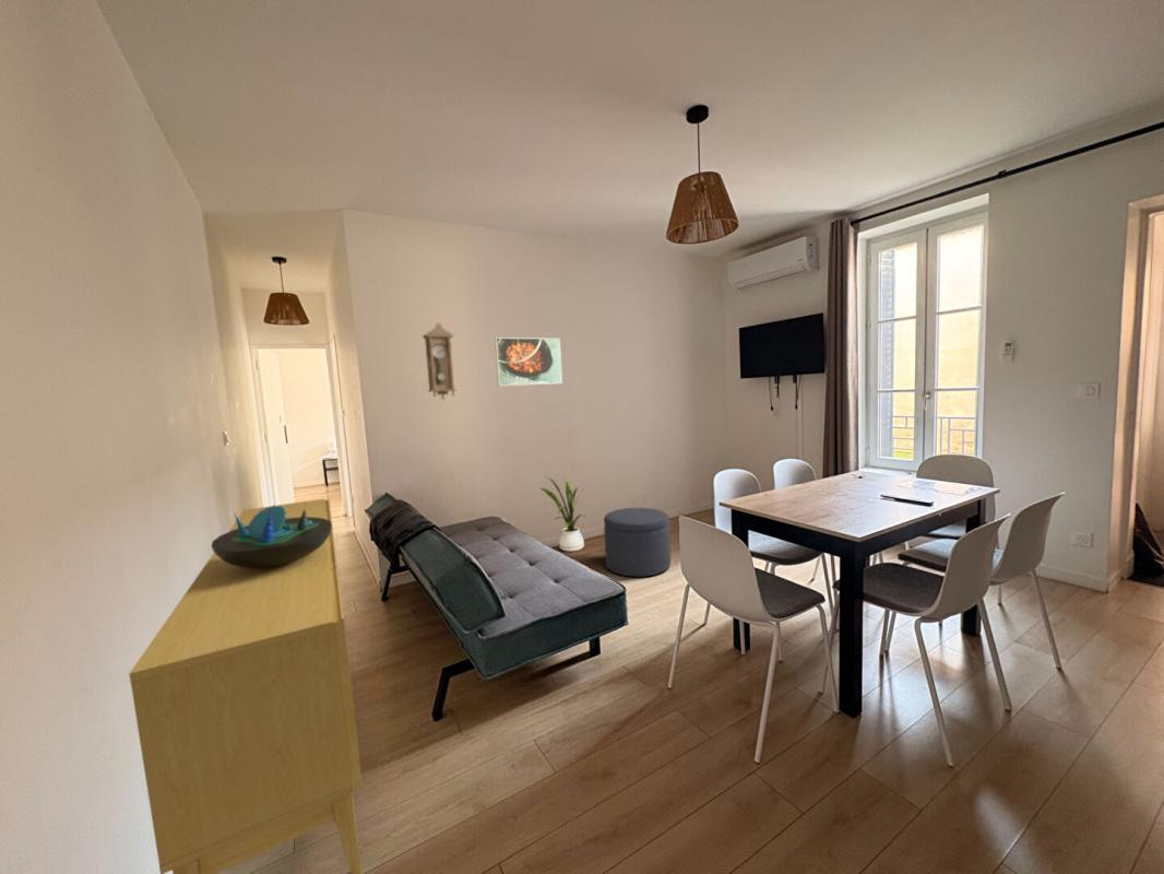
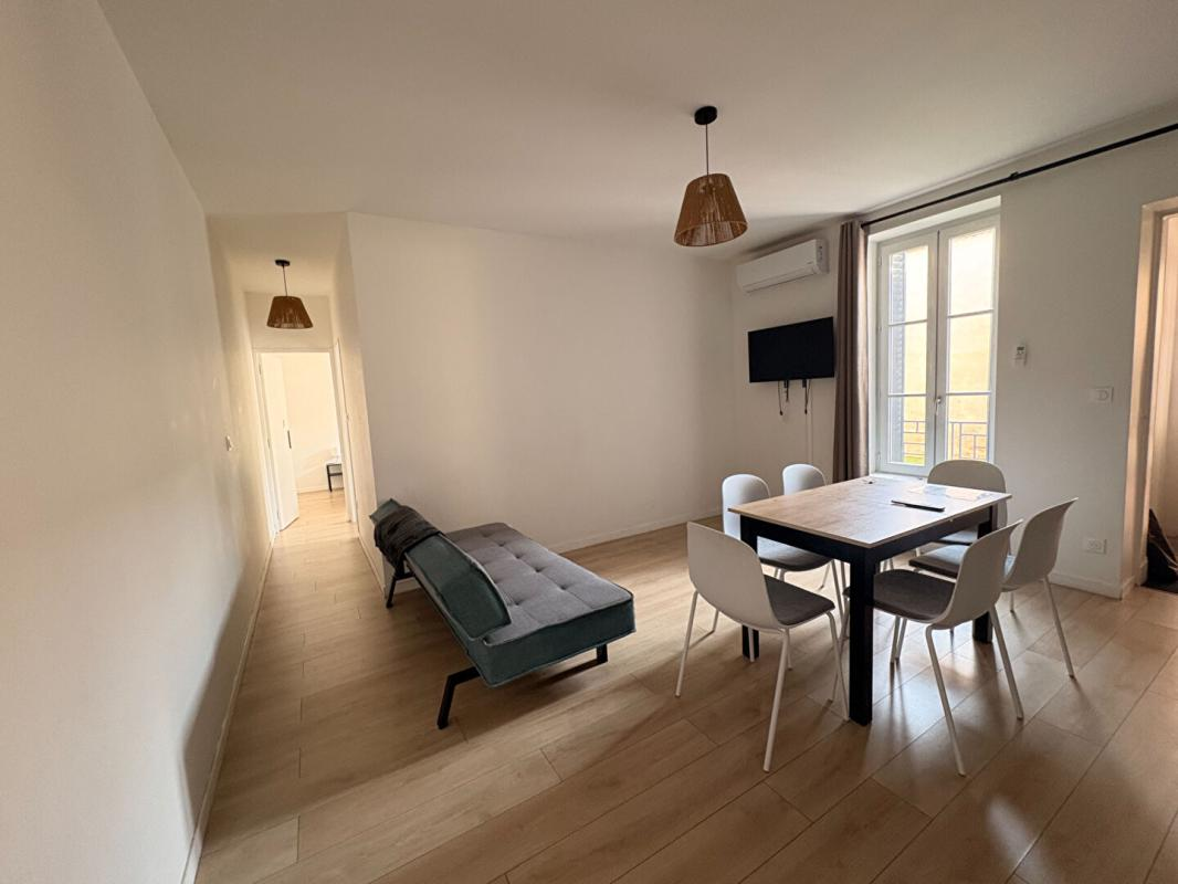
- ottoman (637, 540)
- pendulum clock (440, 362)
- house plant (567, 510)
- decorative bowl (275, 533)
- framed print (530, 361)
- sideboard (286, 628)
